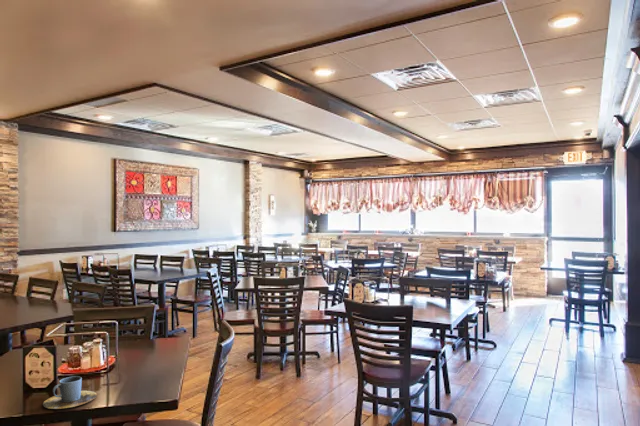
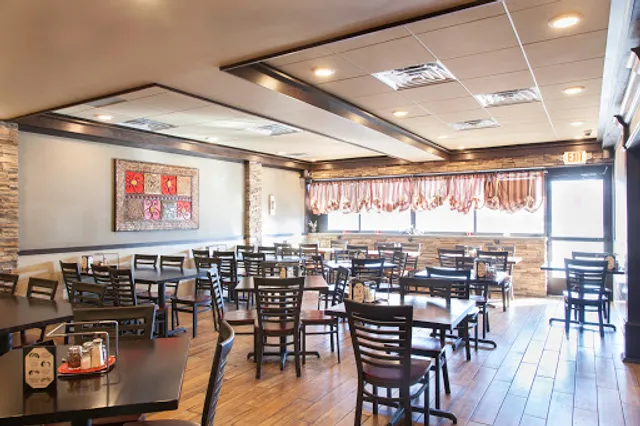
- cup (70, 389)
